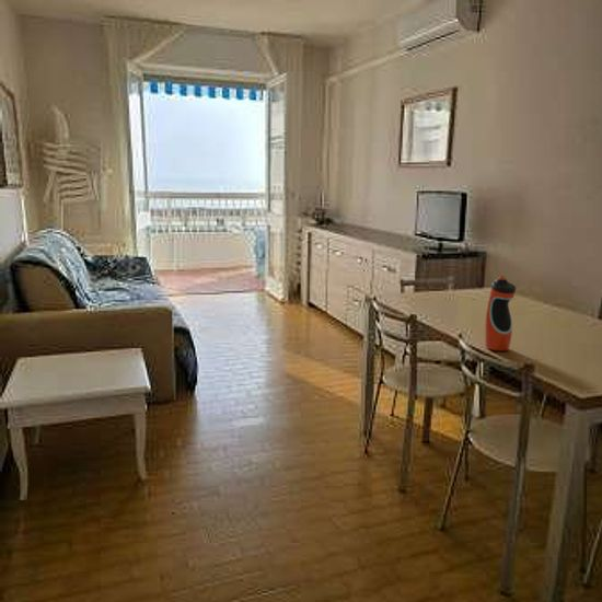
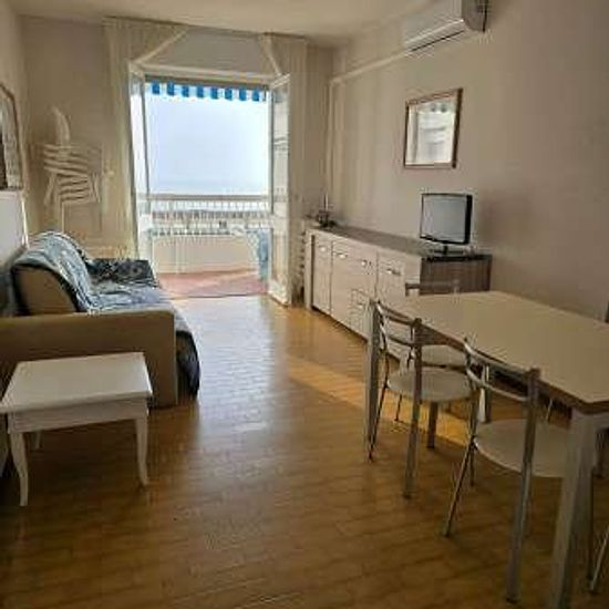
- water bottle (499, 312)
